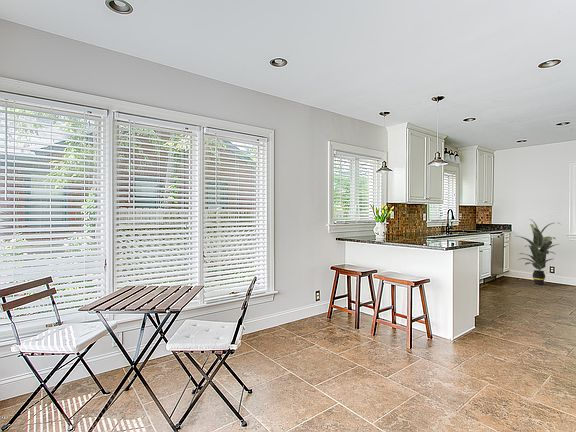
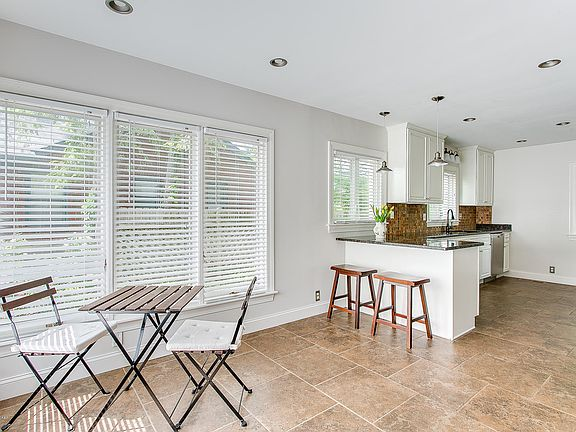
- indoor plant (536, 251)
